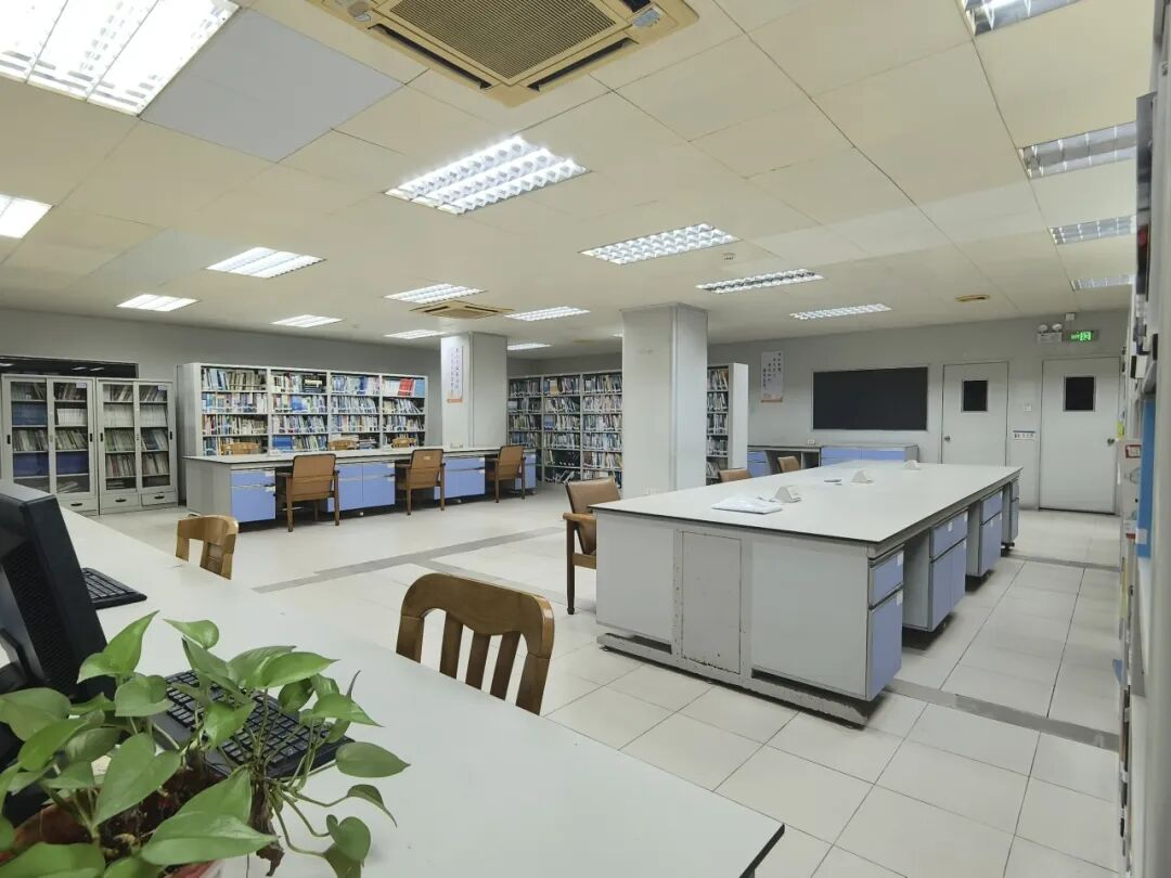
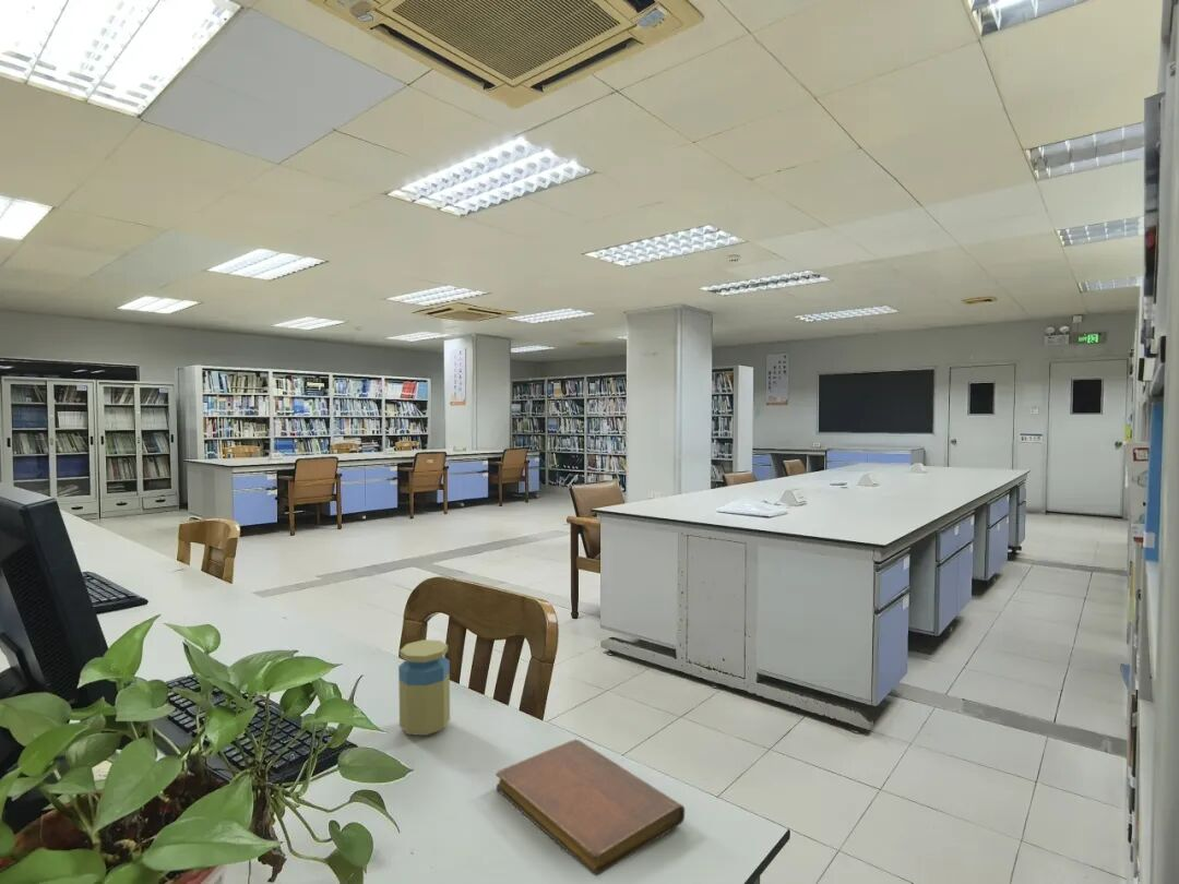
+ jar (425, 686)
+ notebook (585, 796)
